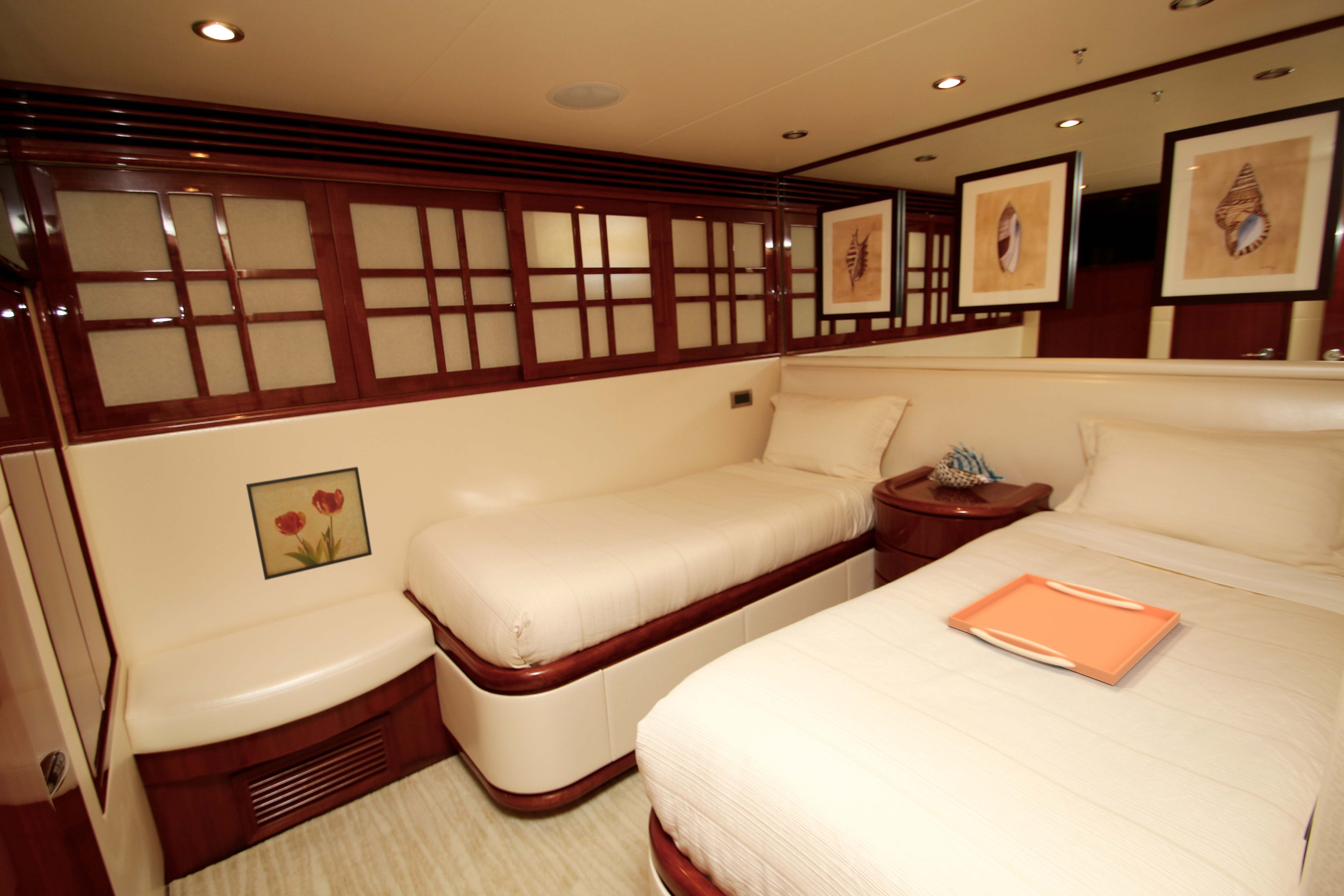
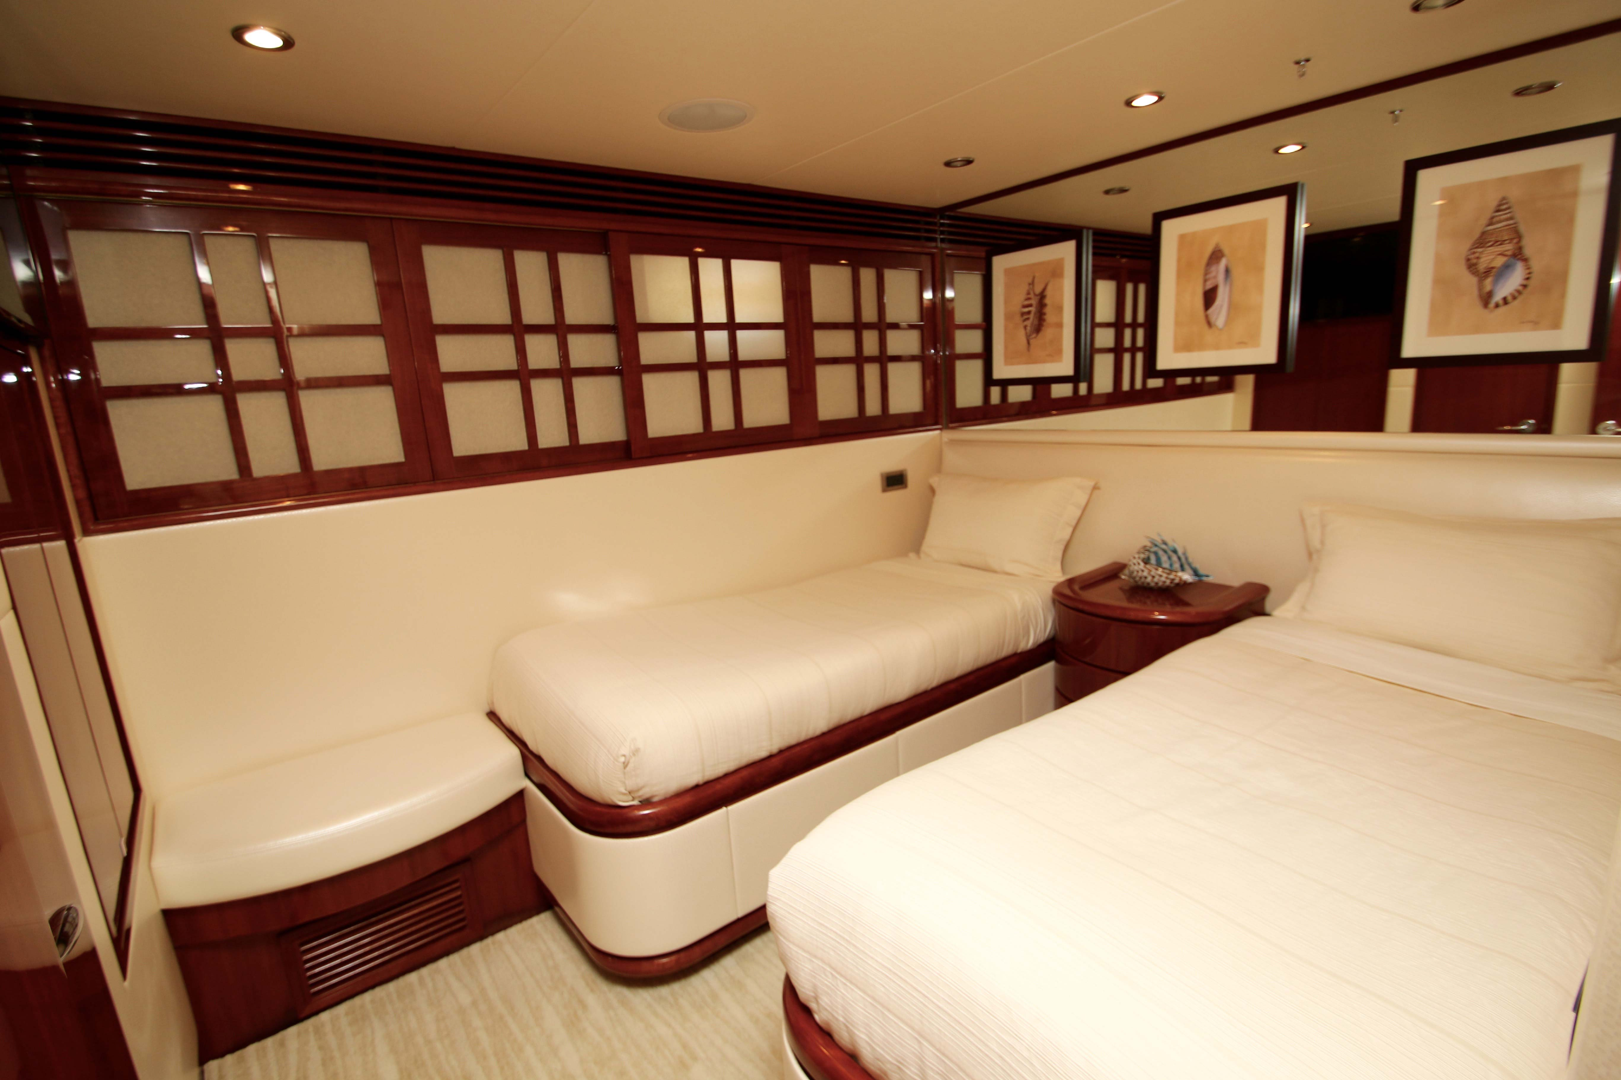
- wall art (312, 521)
- serving tray (1062, 619)
